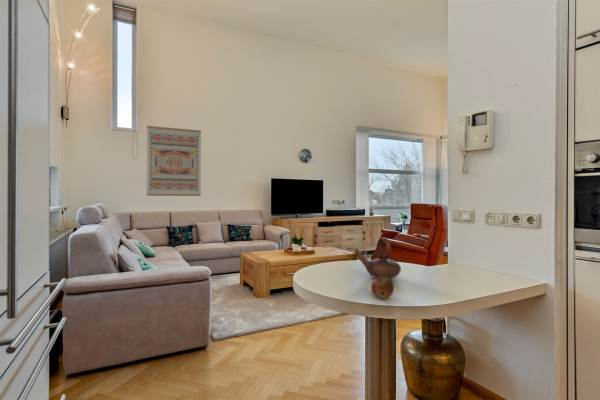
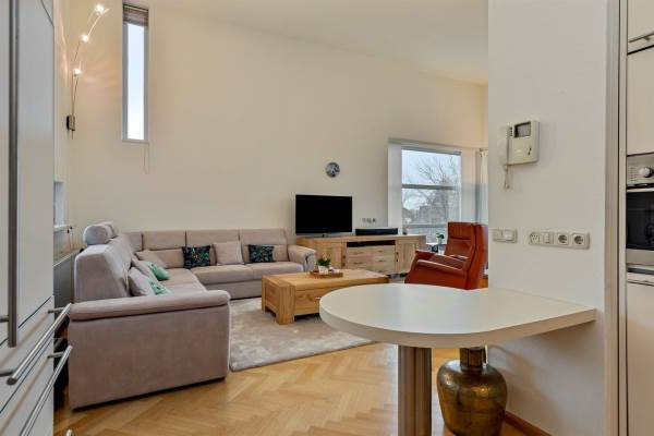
- fruit (382, 287)
- teapot (377, 259)
- wall art (174, 162)
